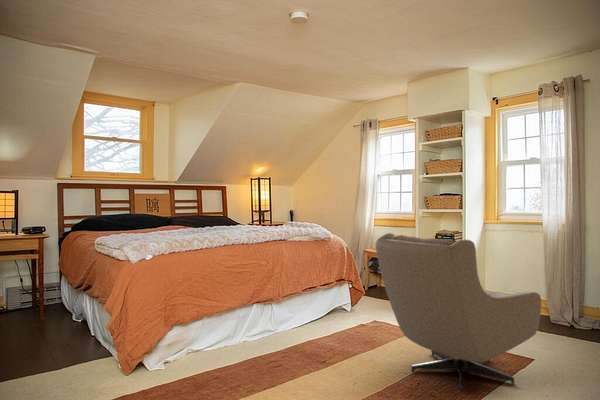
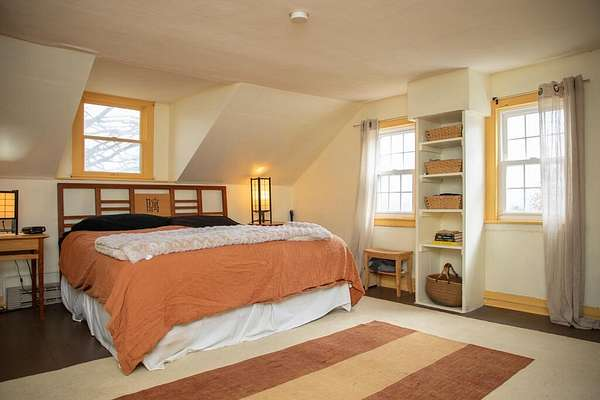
- armchair (450, 304)
